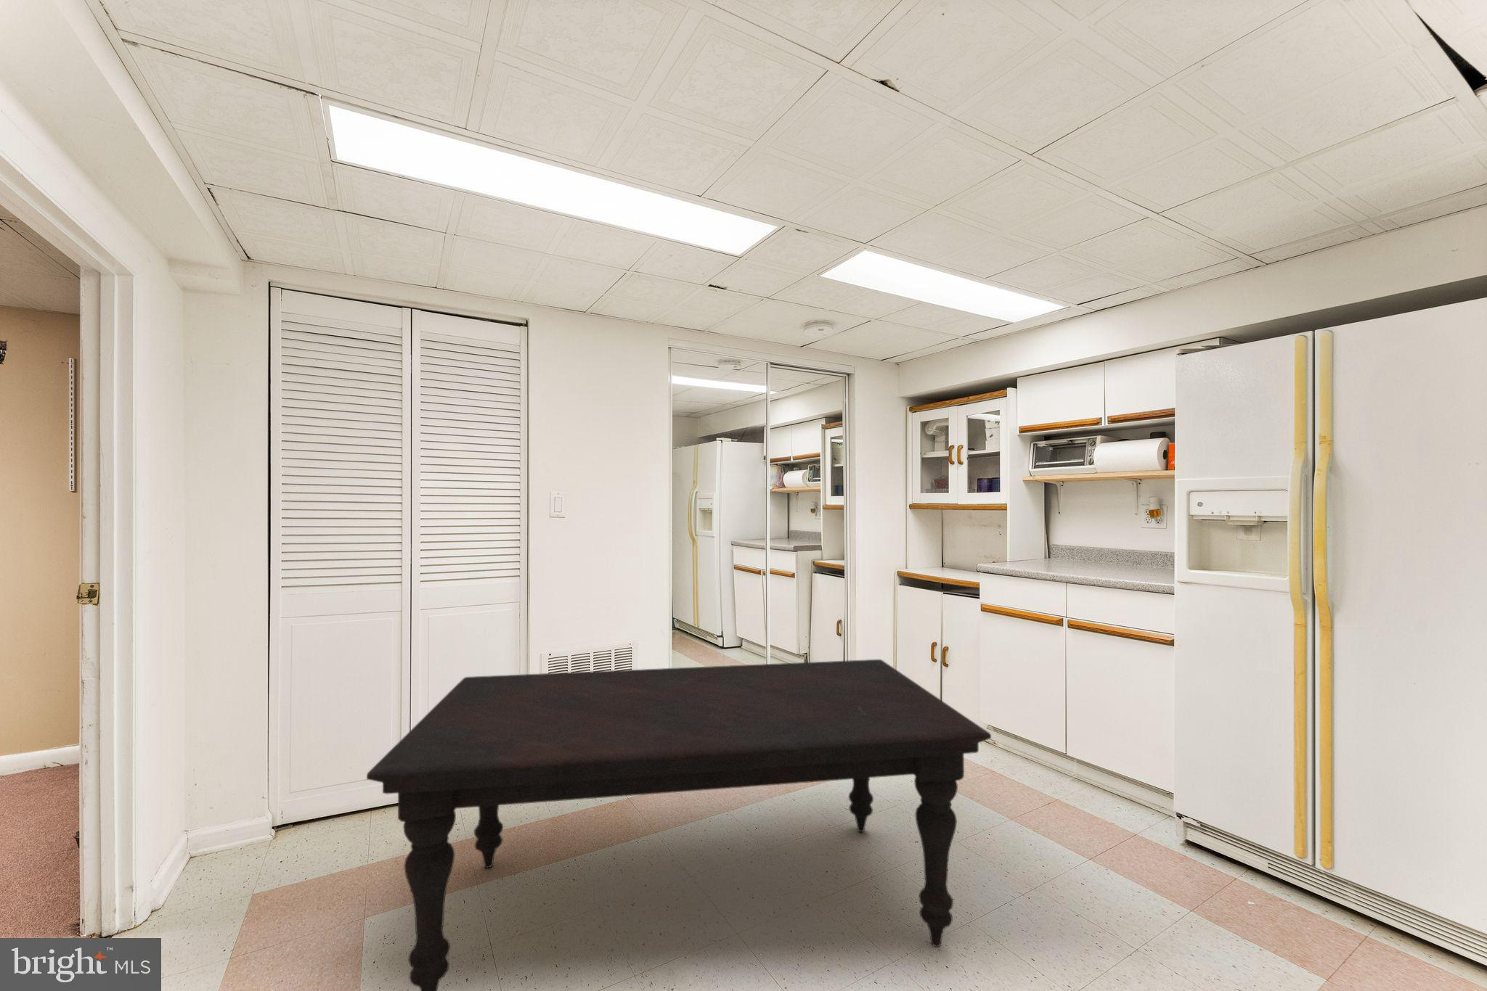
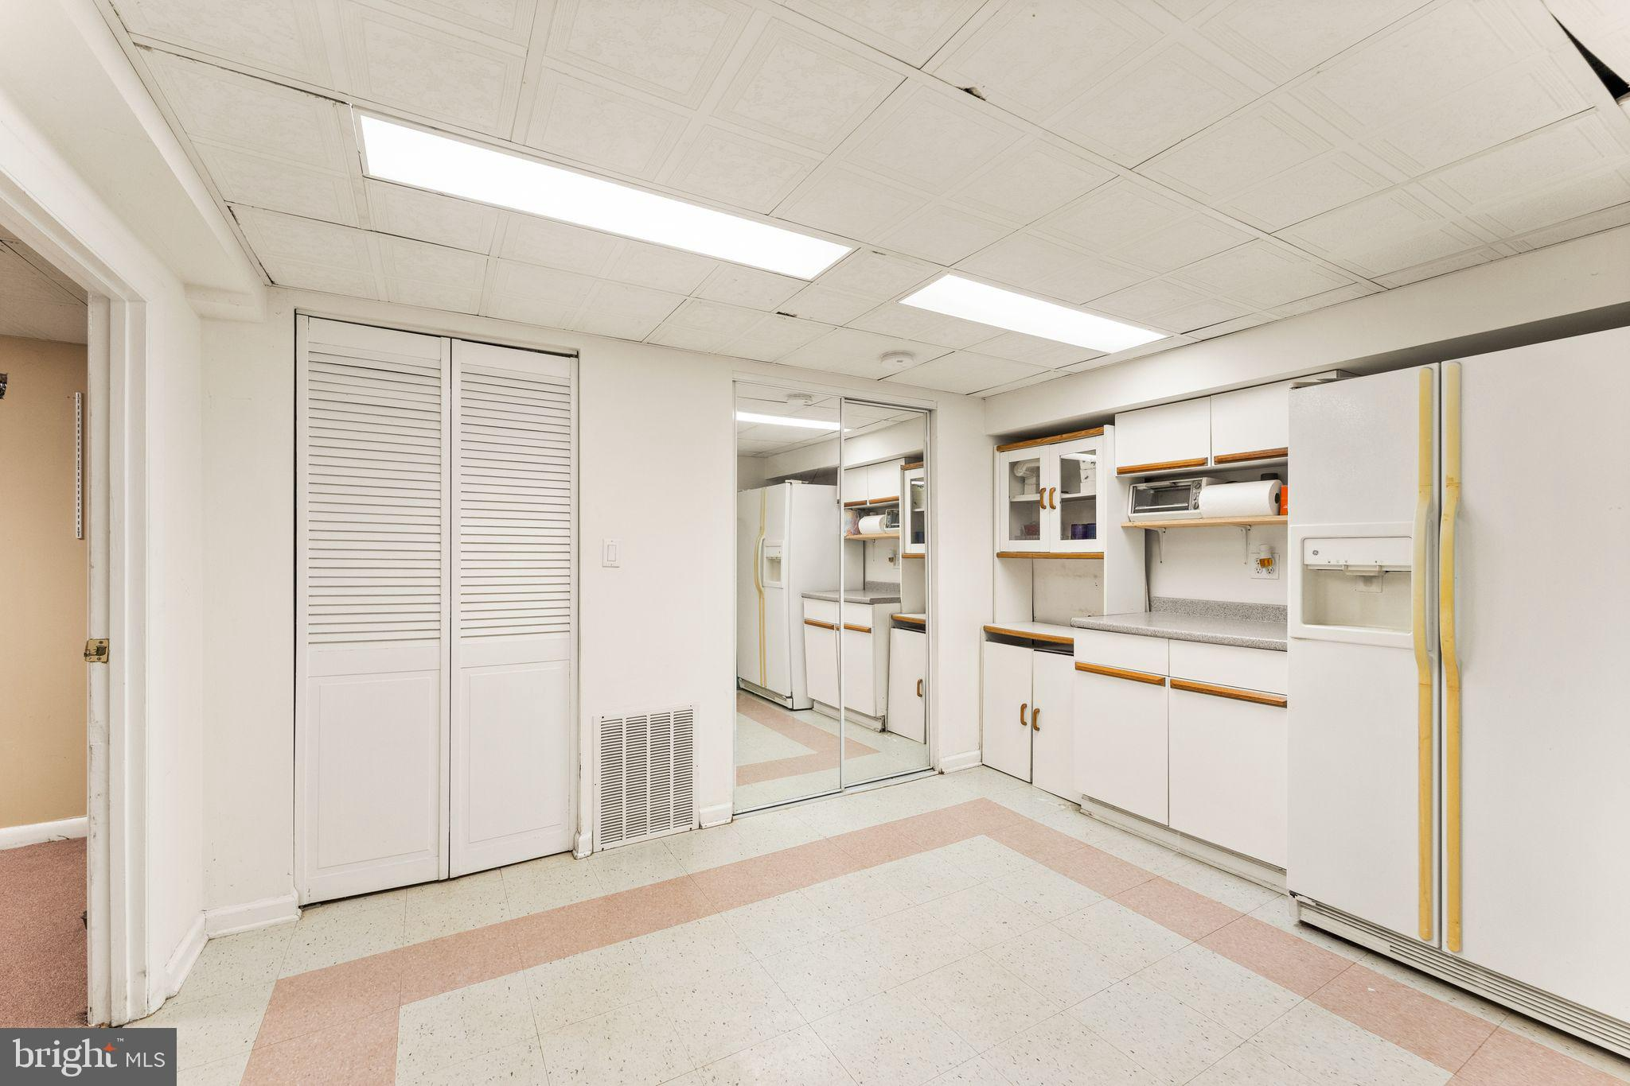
- dining table (690, 791)
